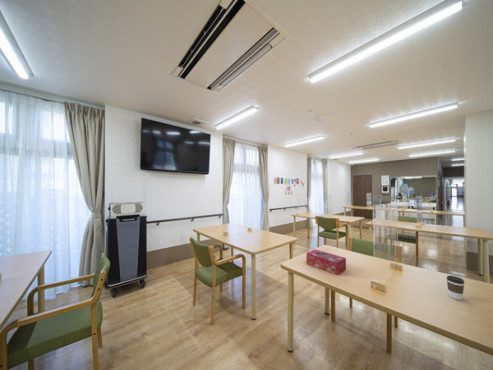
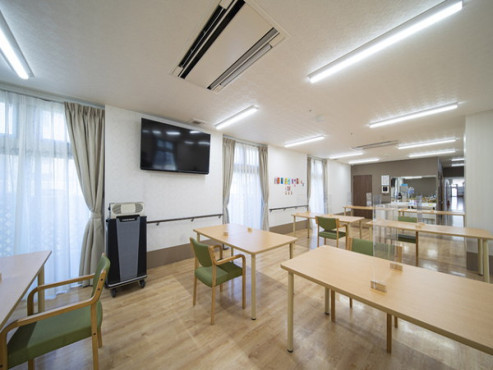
- coffee cup (455, 287)
- tissue box (325, 260)
